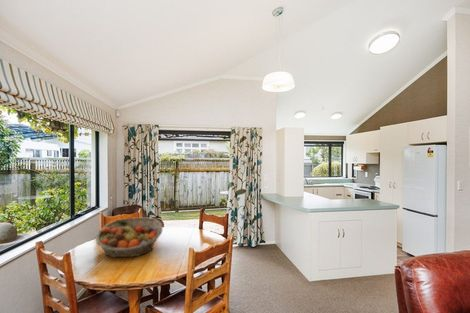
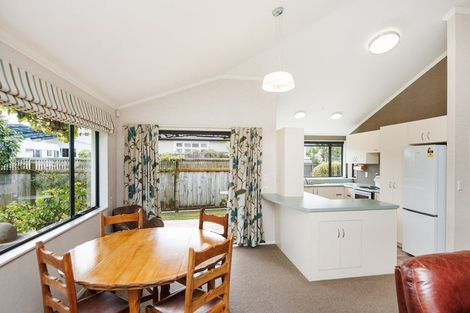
- fruit basket (130, 236)
